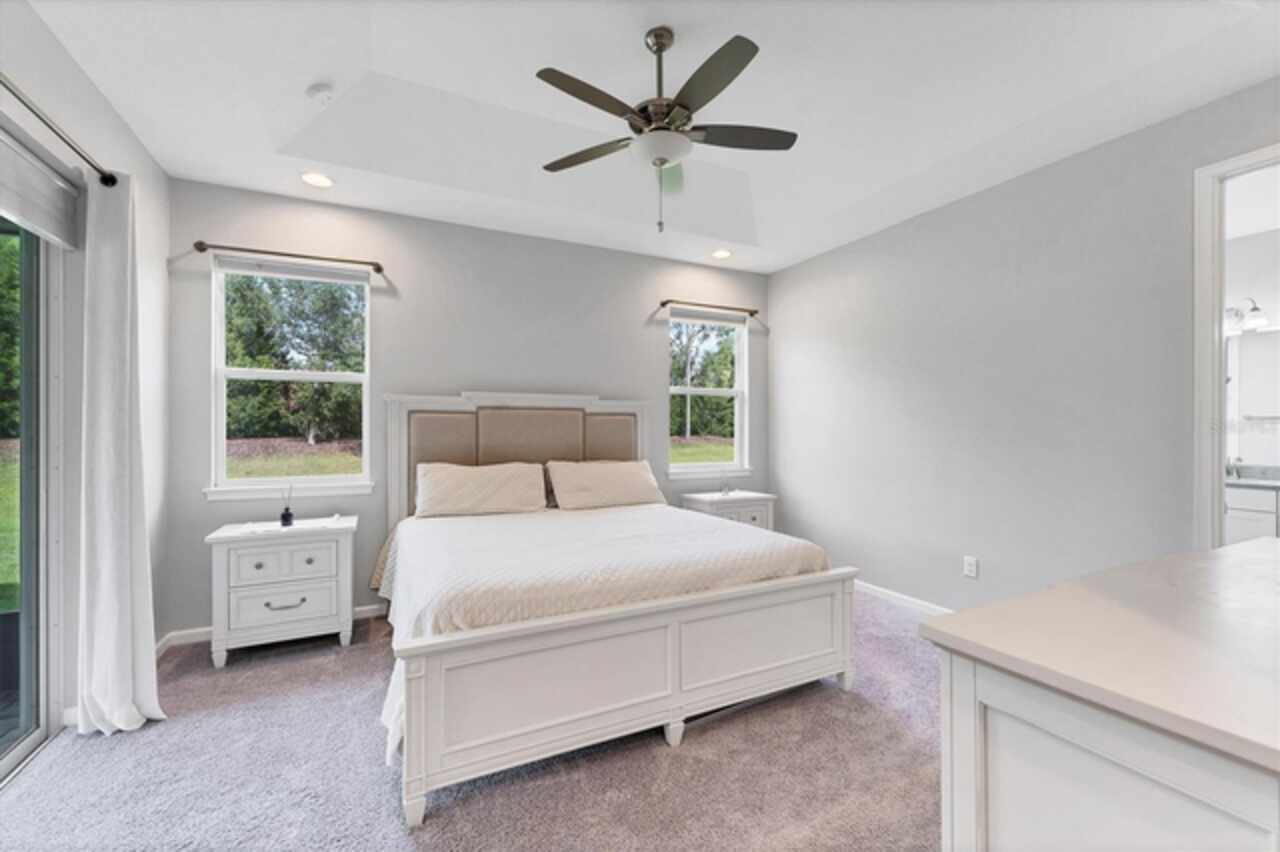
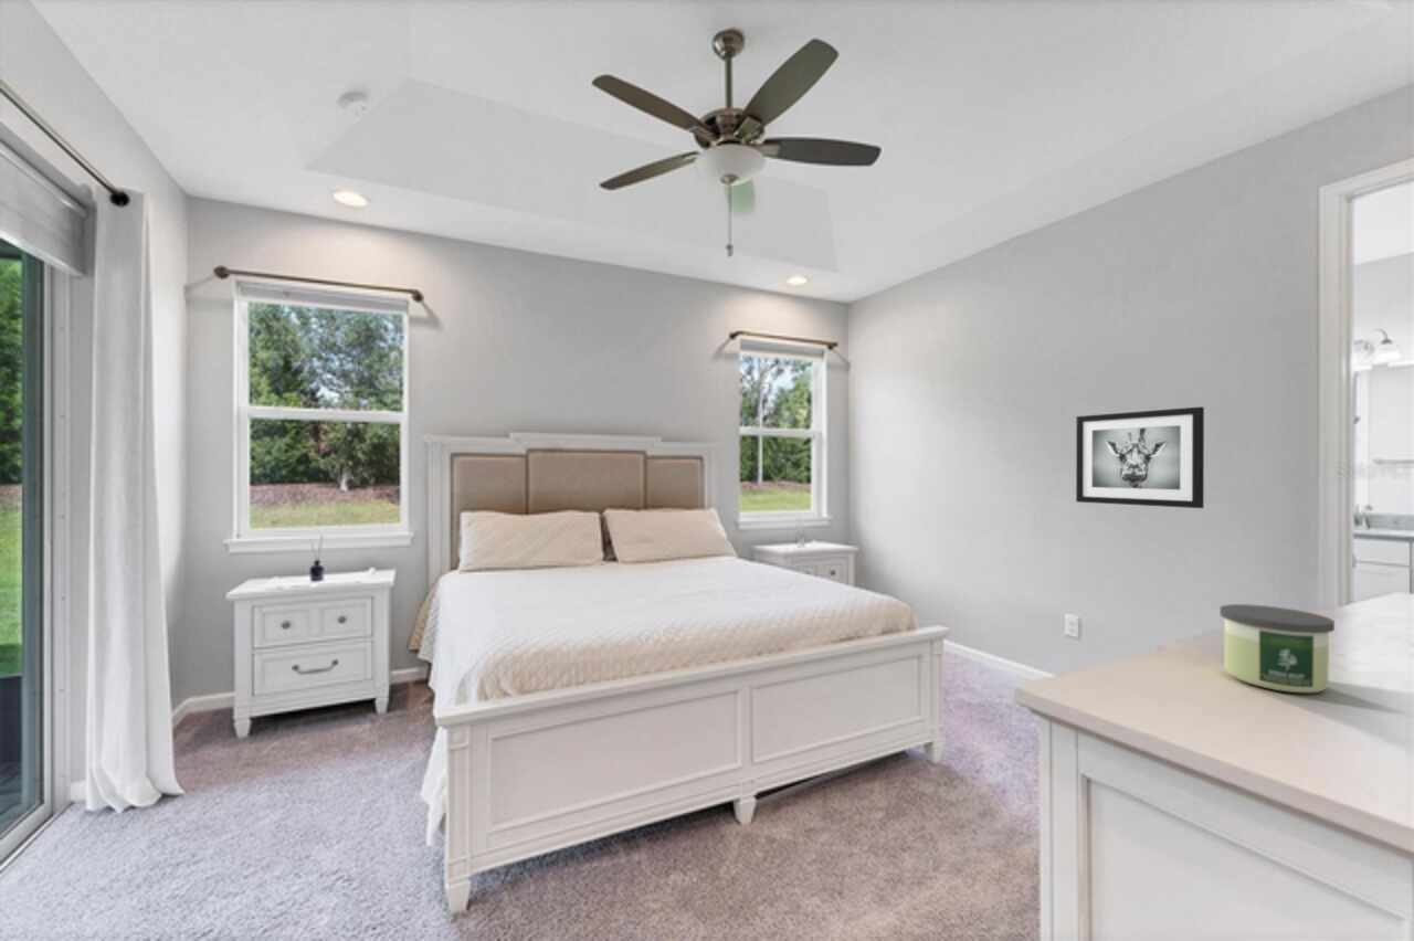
+ candle (1274, 647)
+ wall art (1135, 458)
